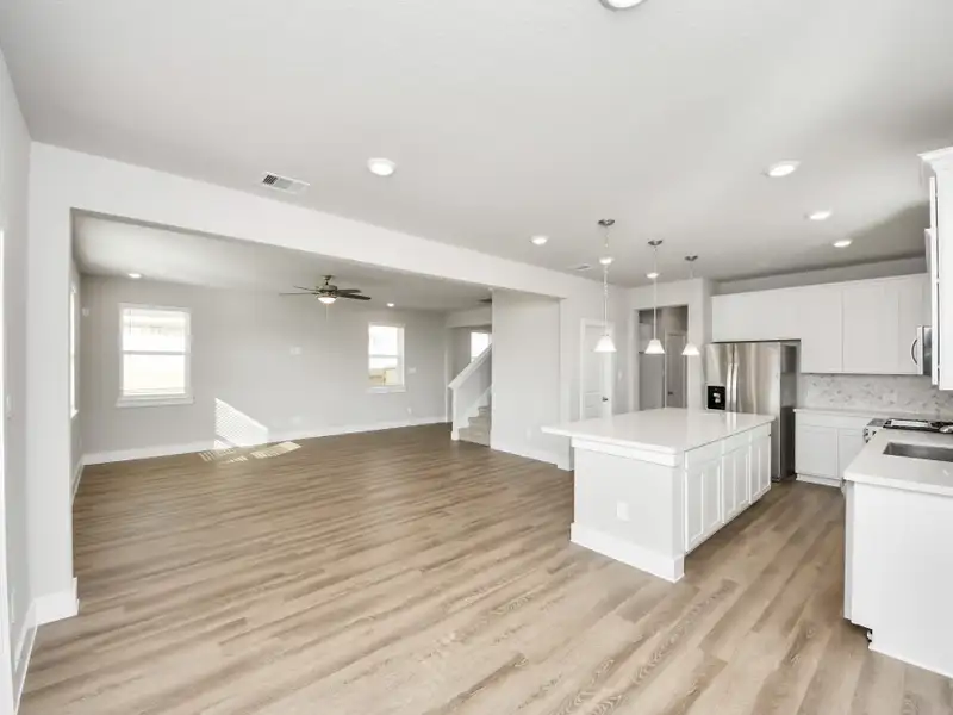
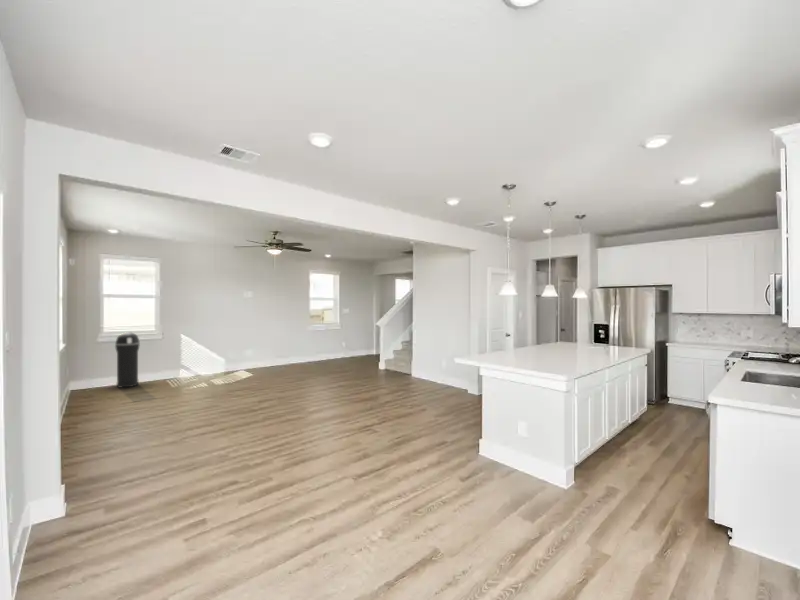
+ trash can (127, 358)
